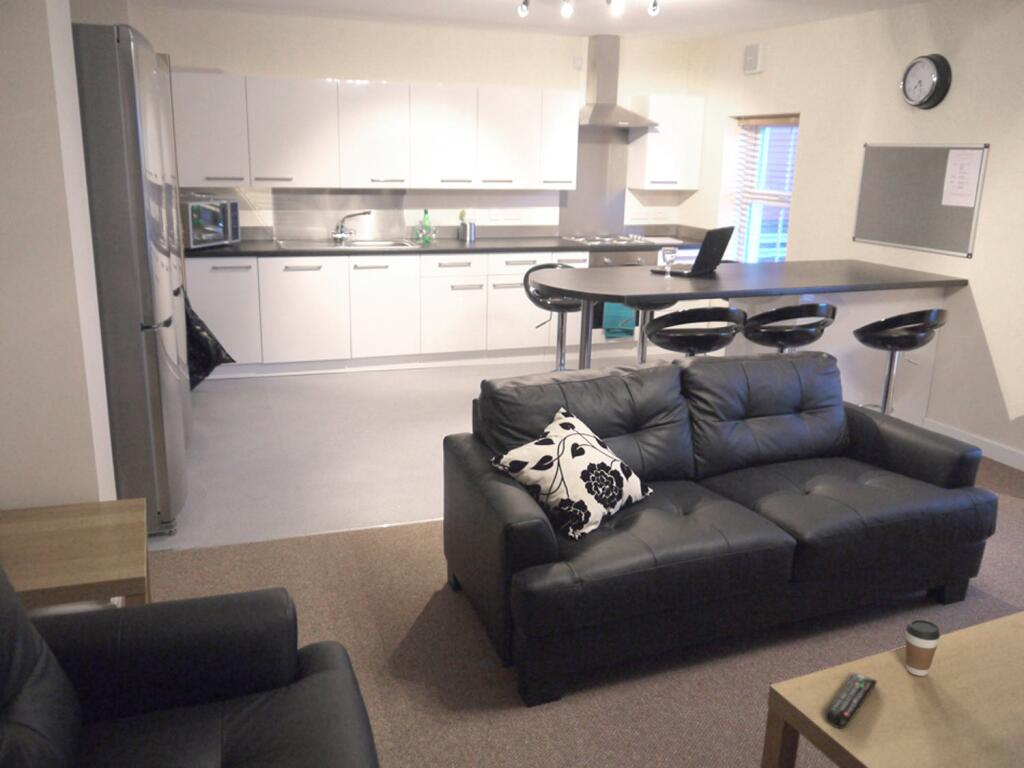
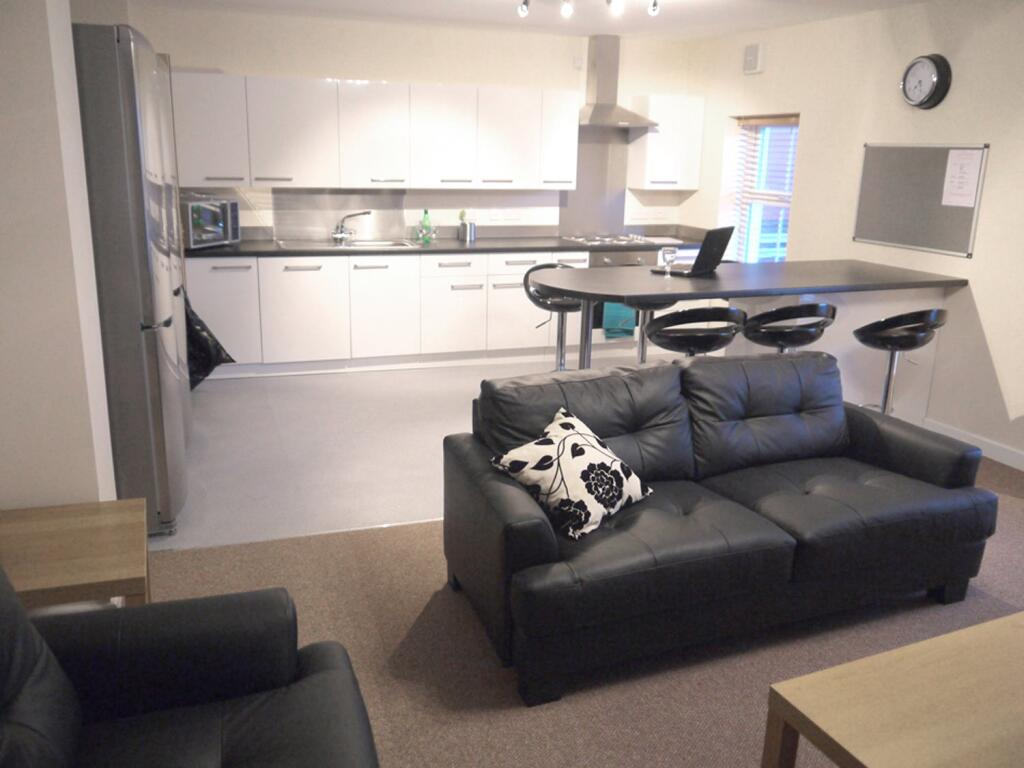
- remote control (852, 698)
- coffee cup (920, 648)
